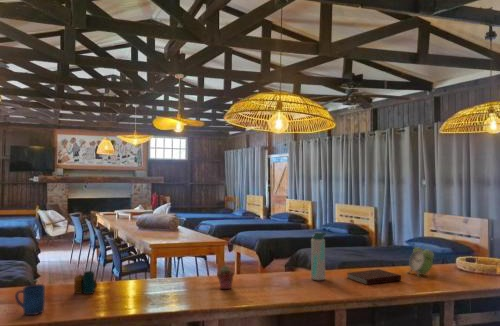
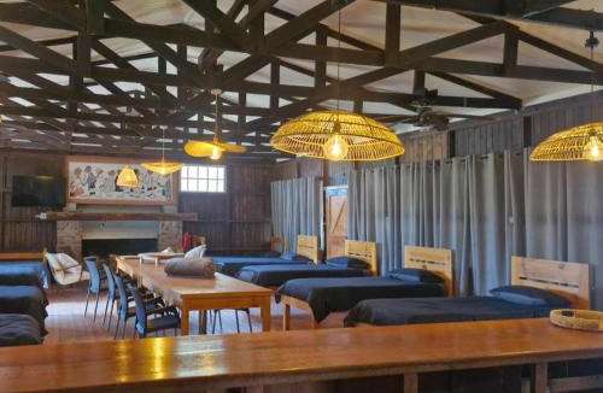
- candle (85, 280)
- alarm clock (420, 259)
- potted succulent (225, 276)
- water bottle (319, 255)
- notebook (373, 276)
- mug (29, 299)
